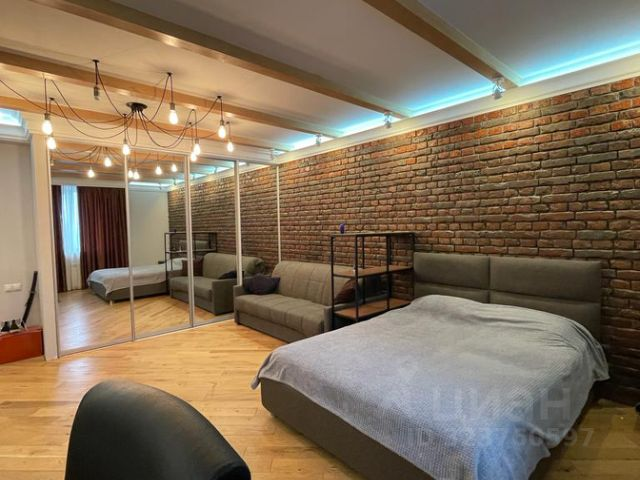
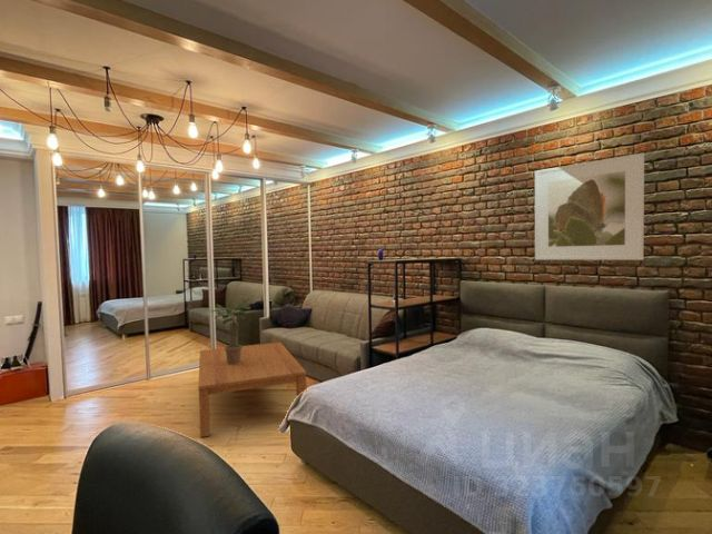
+ coffee table (247, 380)
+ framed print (584, 211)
+ potted plant (234, 329)
